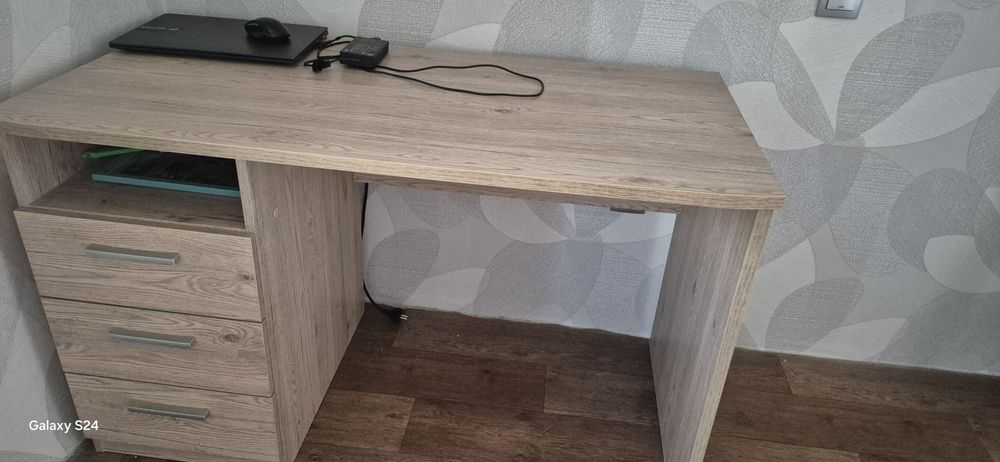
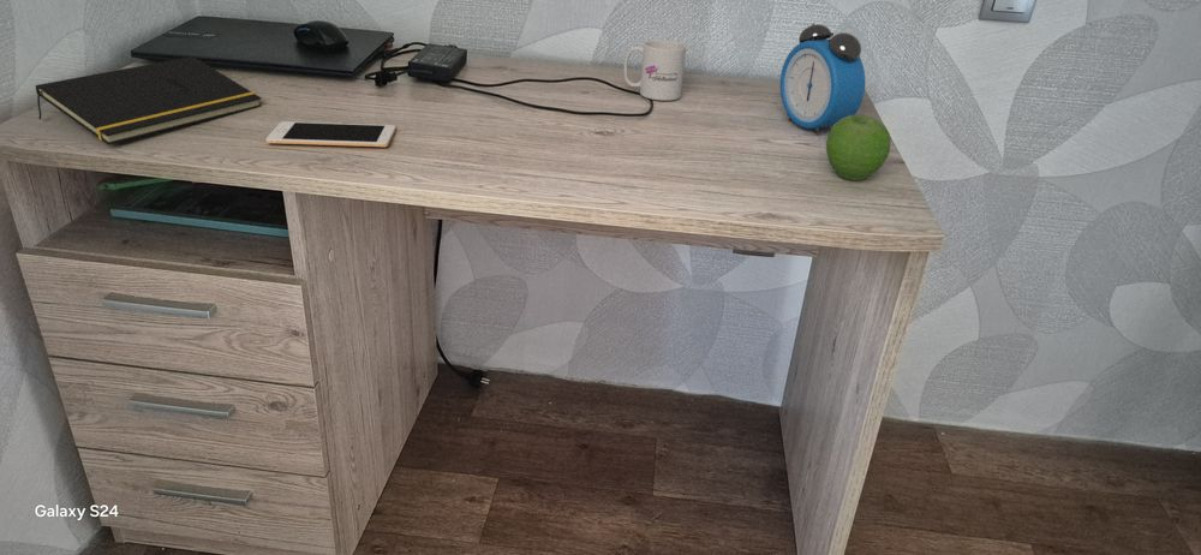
+ alarm clock (823, 78)
+ mug (653, 68)
+ notepad (154, 96)
+ cell phone (333, 133)
+ fruit (856, 148)
